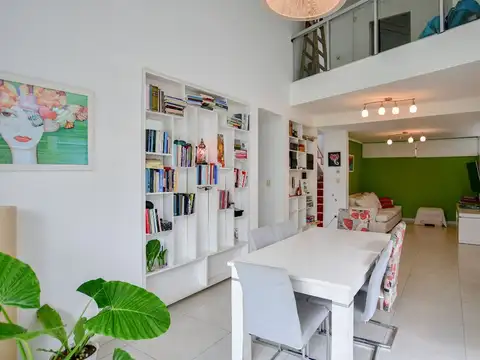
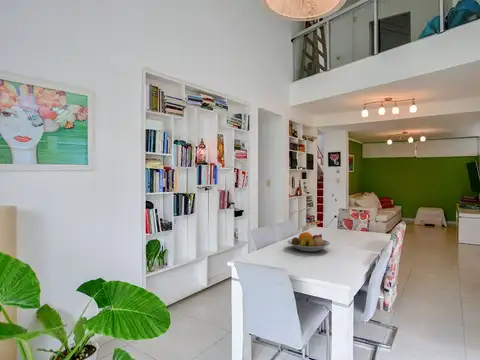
+ fruit bowl (308, 240)
